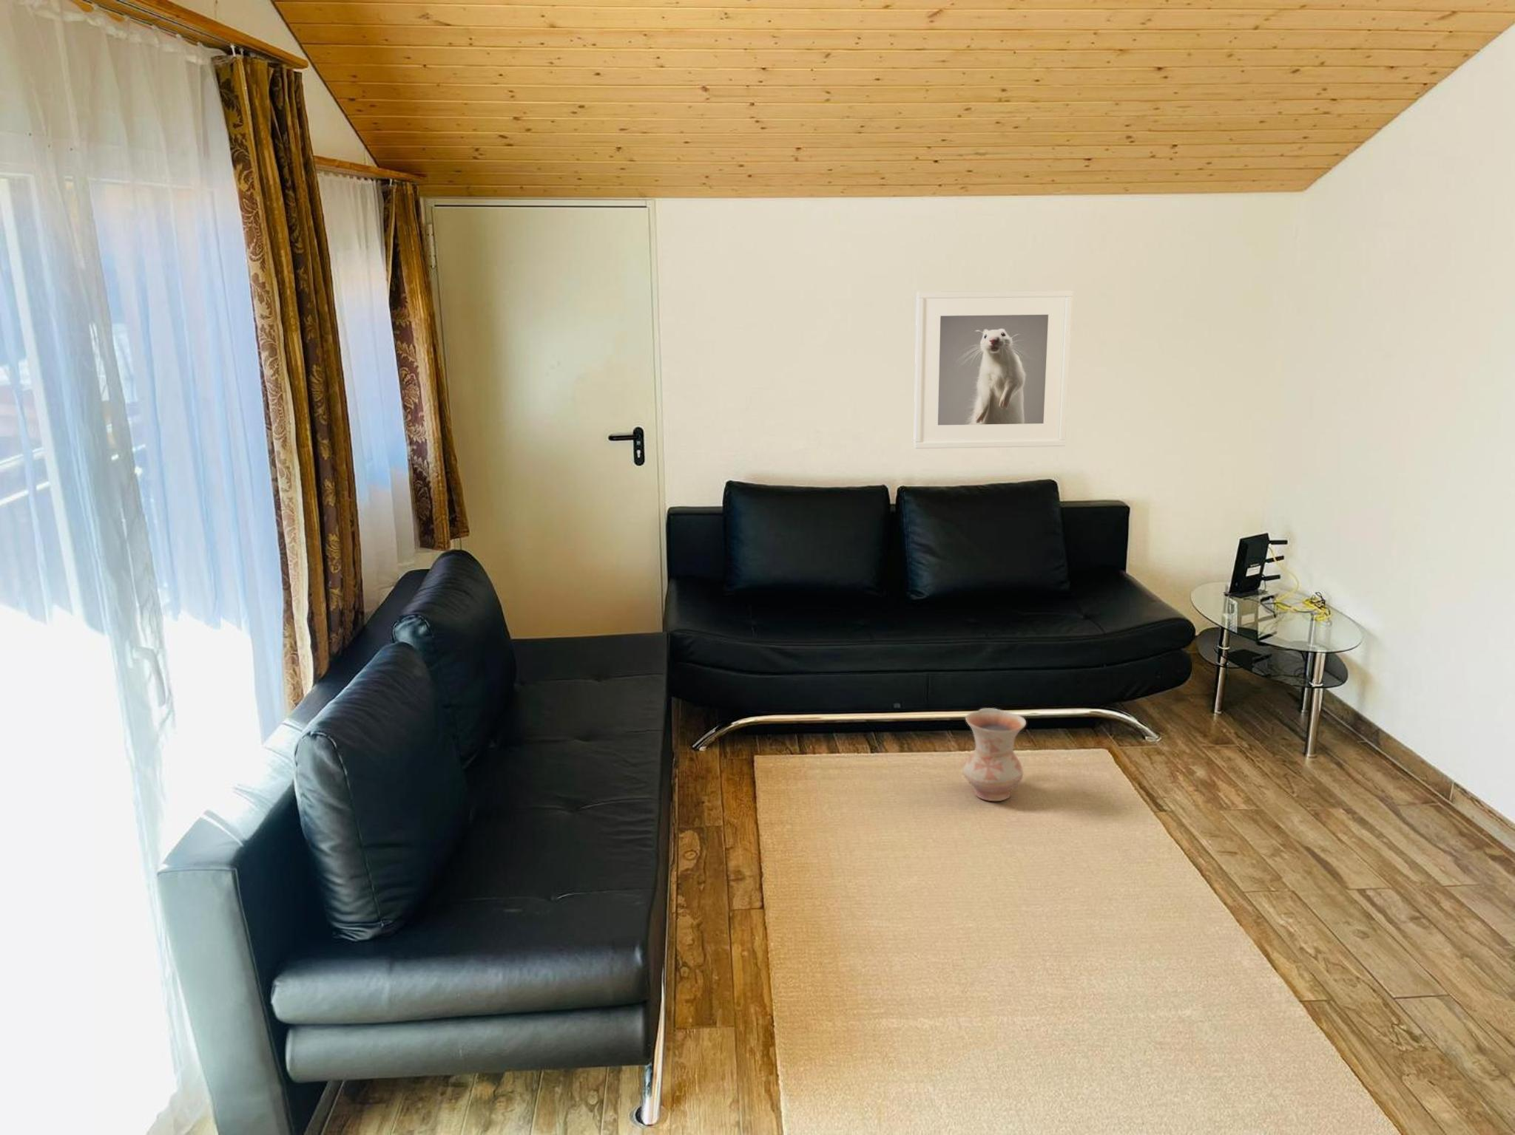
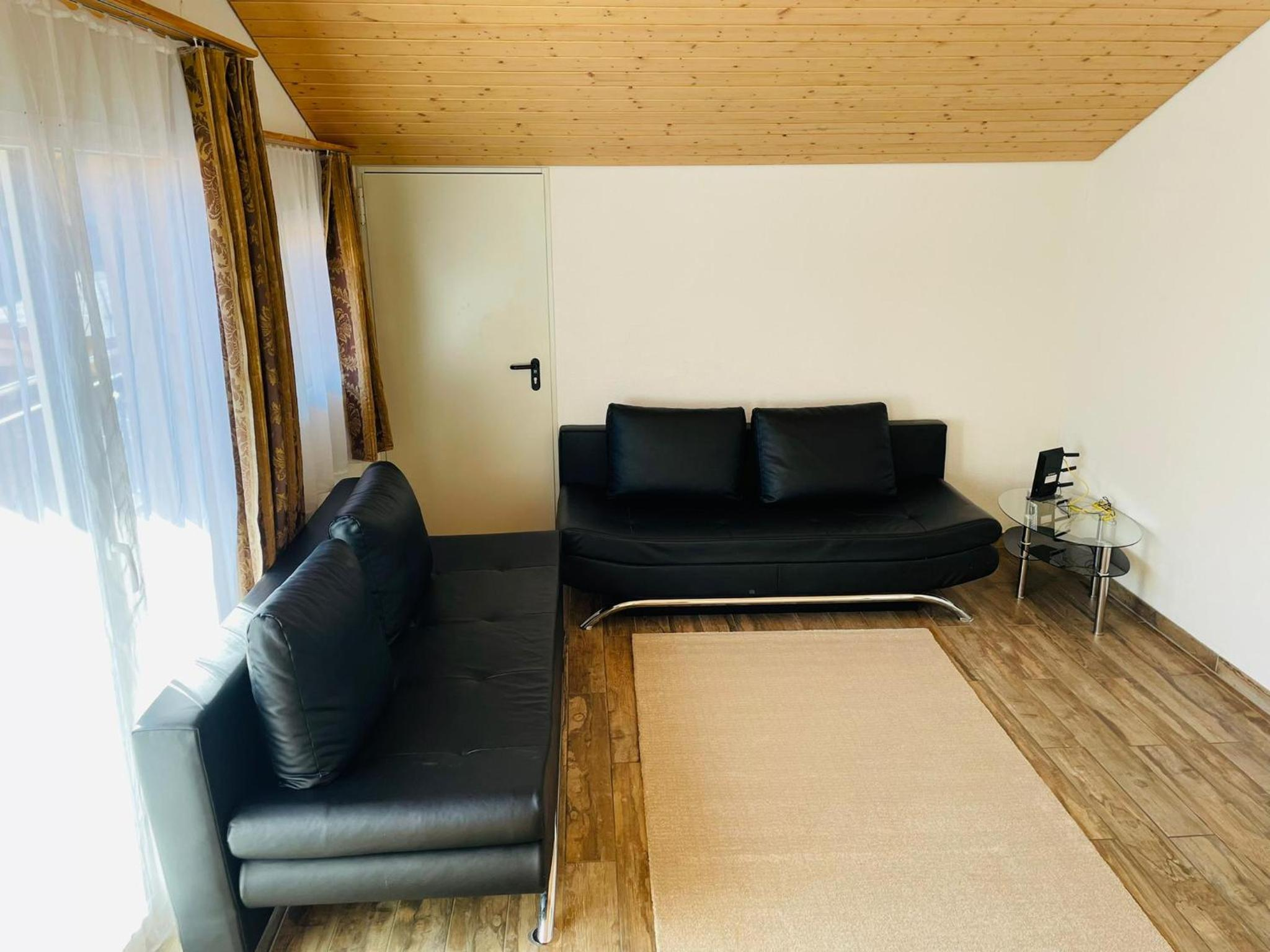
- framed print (993, 371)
- ceramic jug (991, 753)
